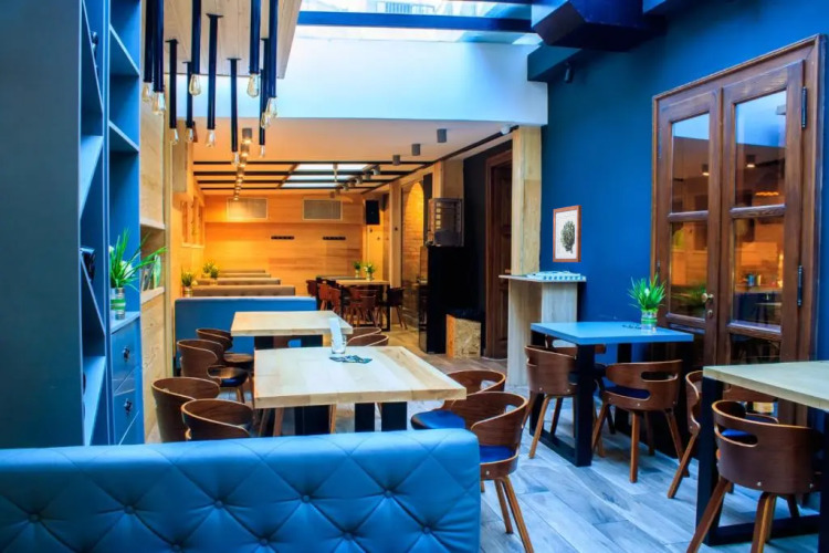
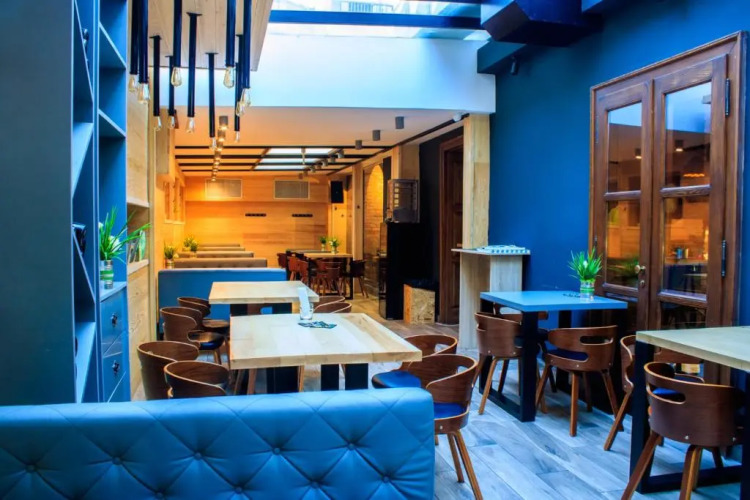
- wall art (566, 234)
